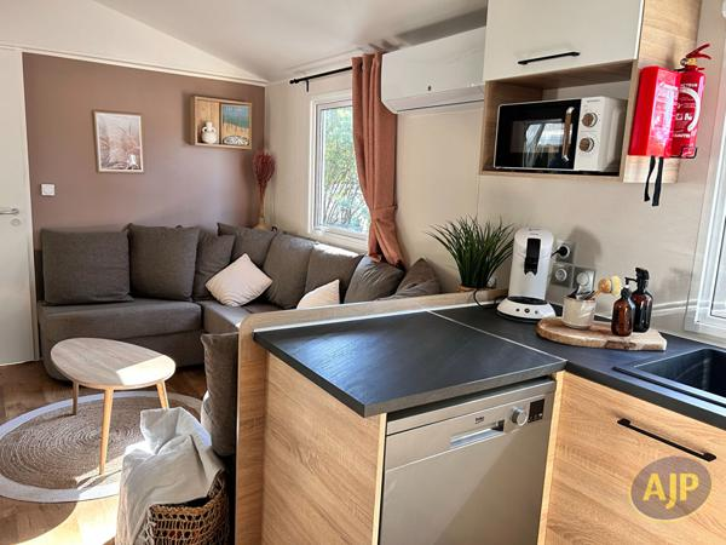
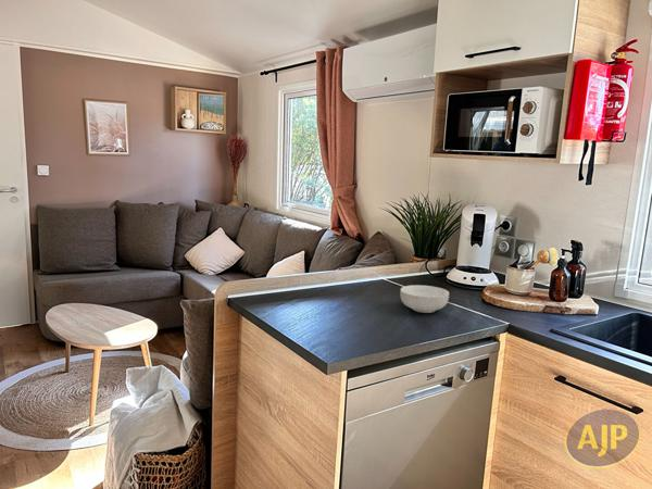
+ cereal bowl (424, 300)
